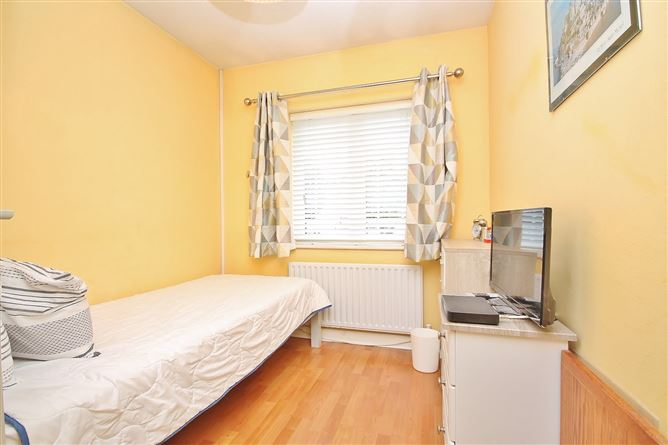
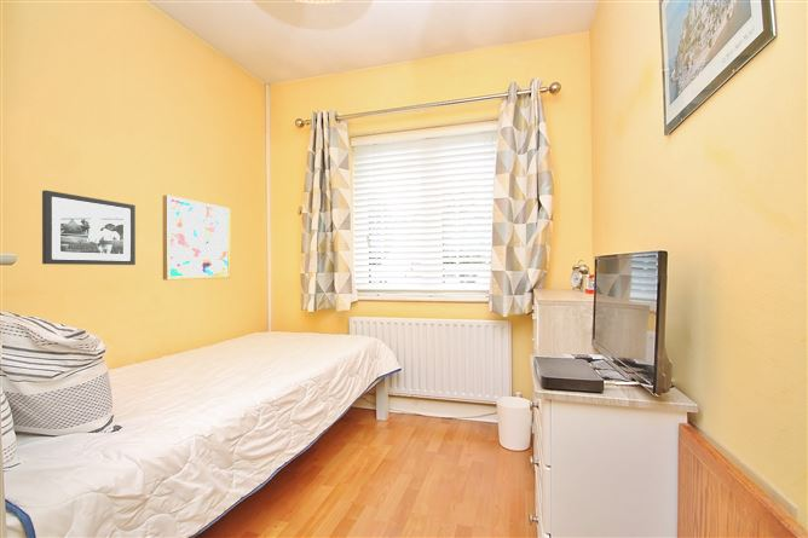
+ wall art (200, 241)
+ picture frame (93, 231)
